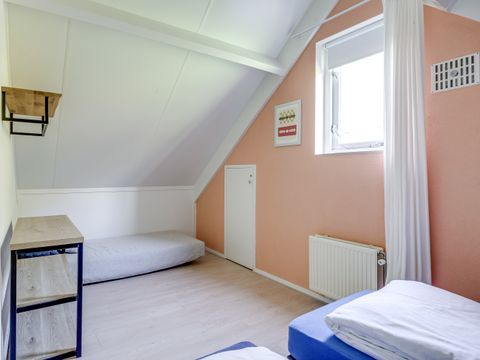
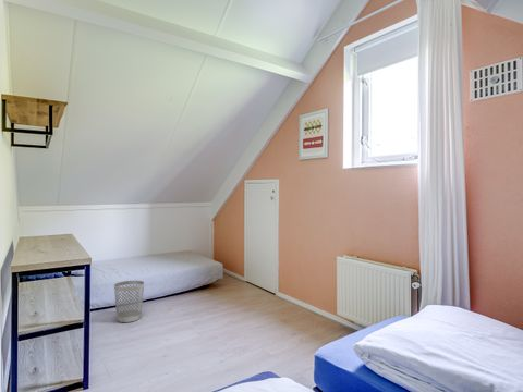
+ wastebasket (130, 301)
